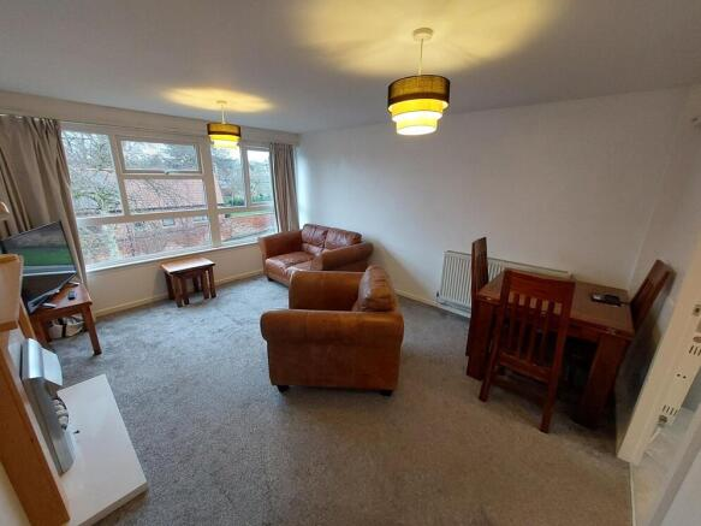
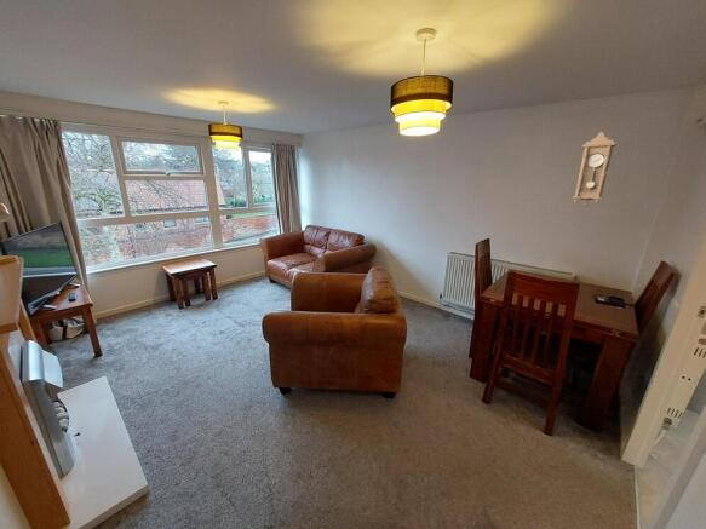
+ pendulum clock (593, 171)
